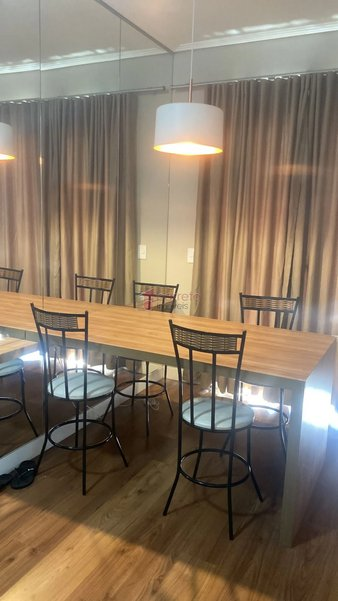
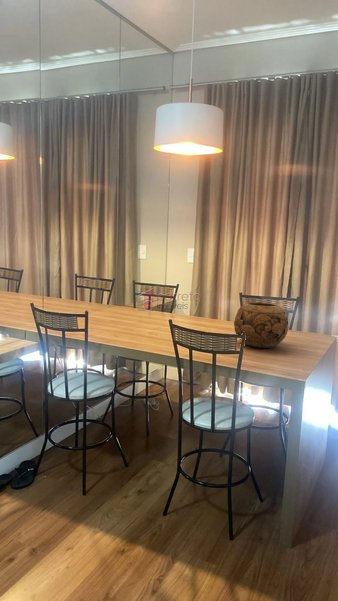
+ decorative bowl (260, 324)
